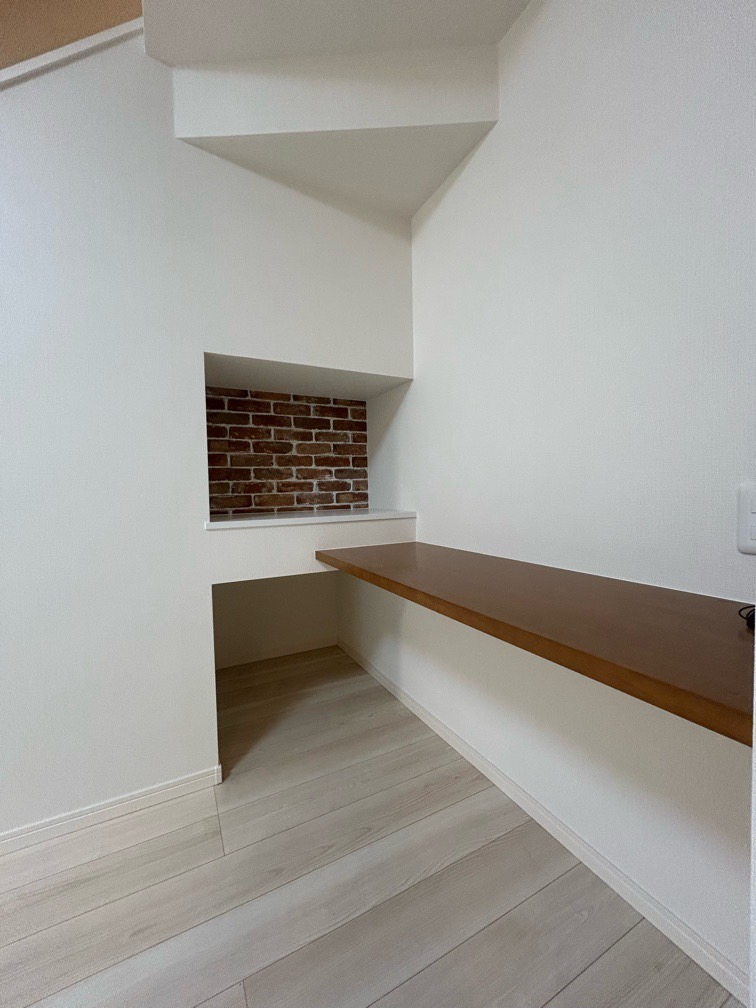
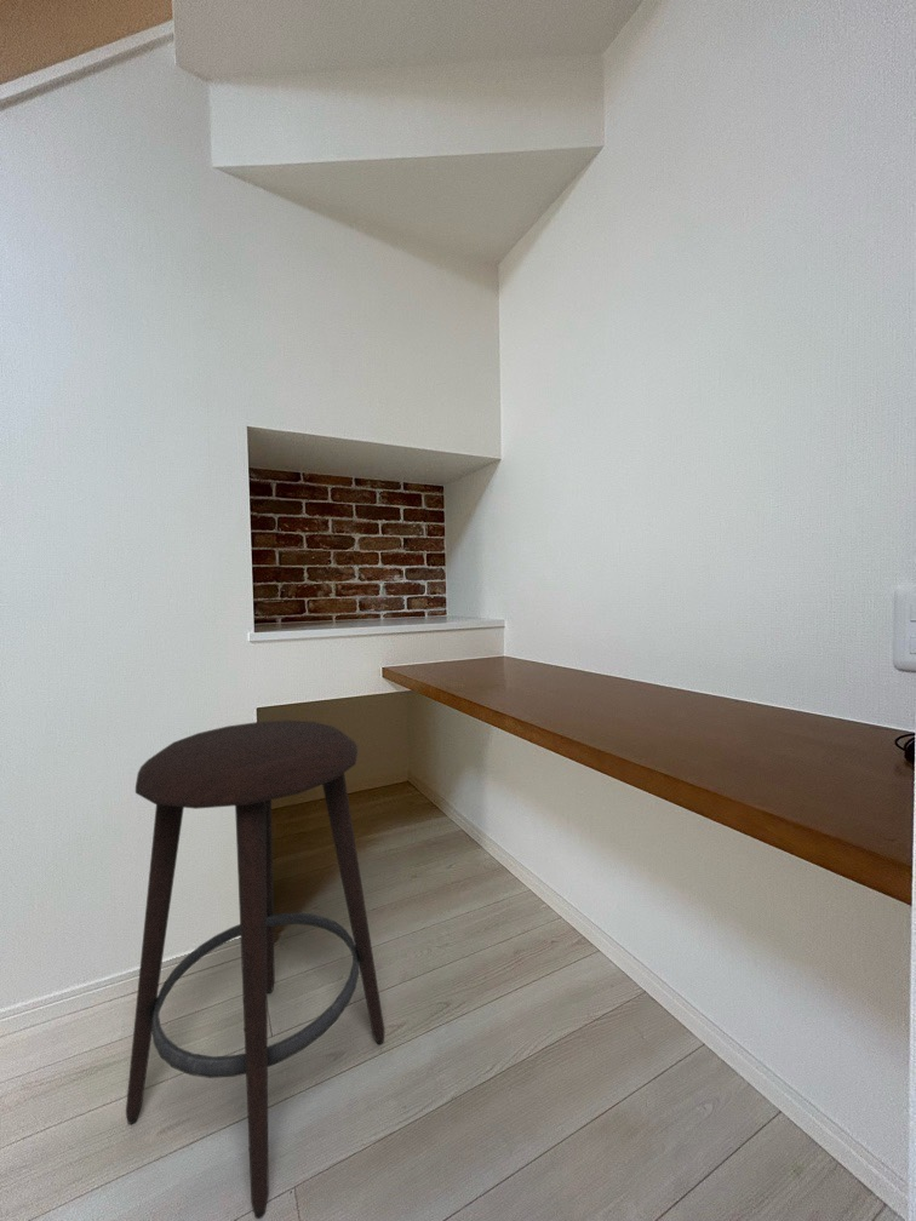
+ stool (259, 912)
